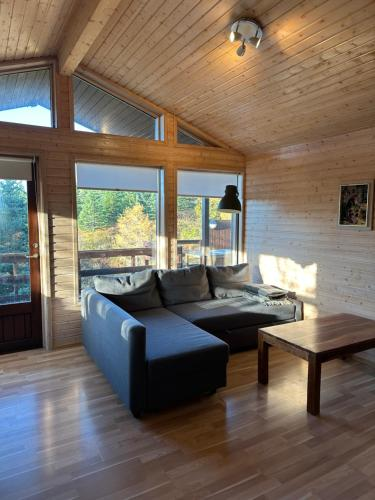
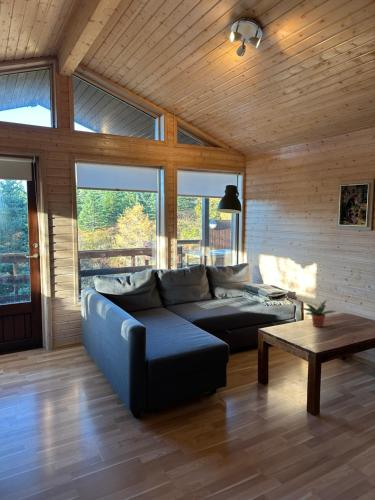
+ potted plant (317, 312)
